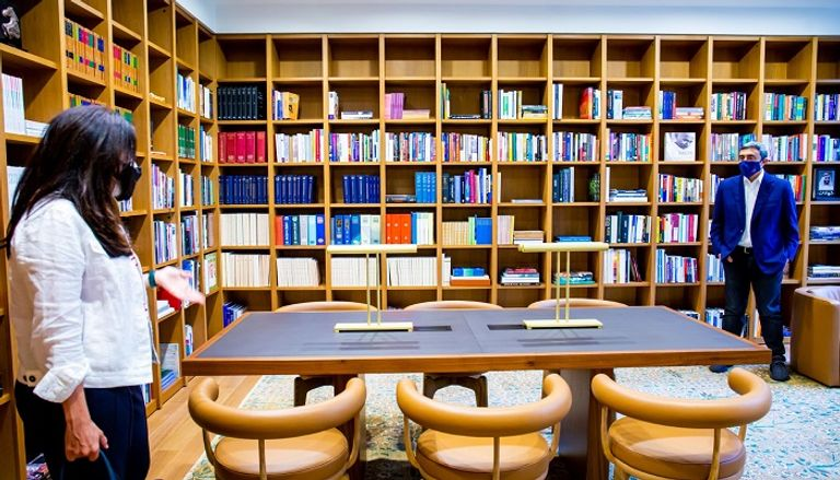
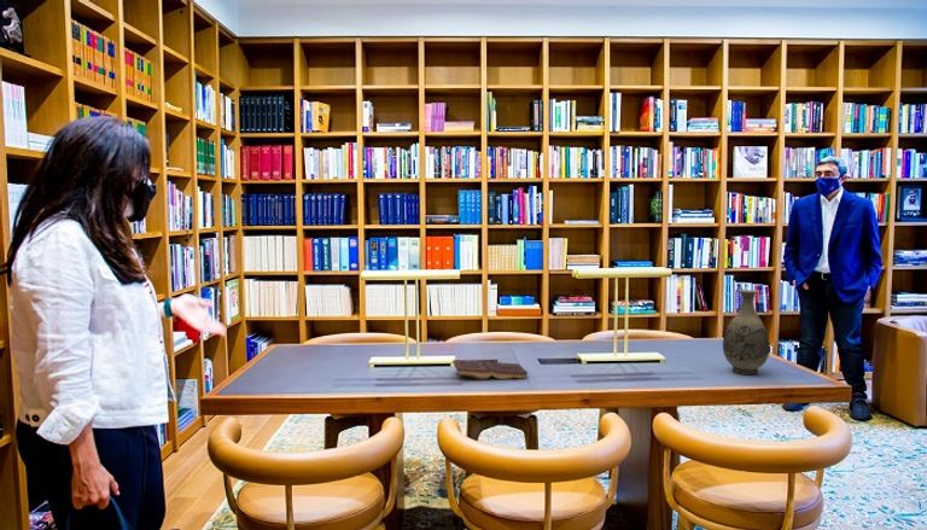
+ vase (746, 331)
+ book (489, 368)
